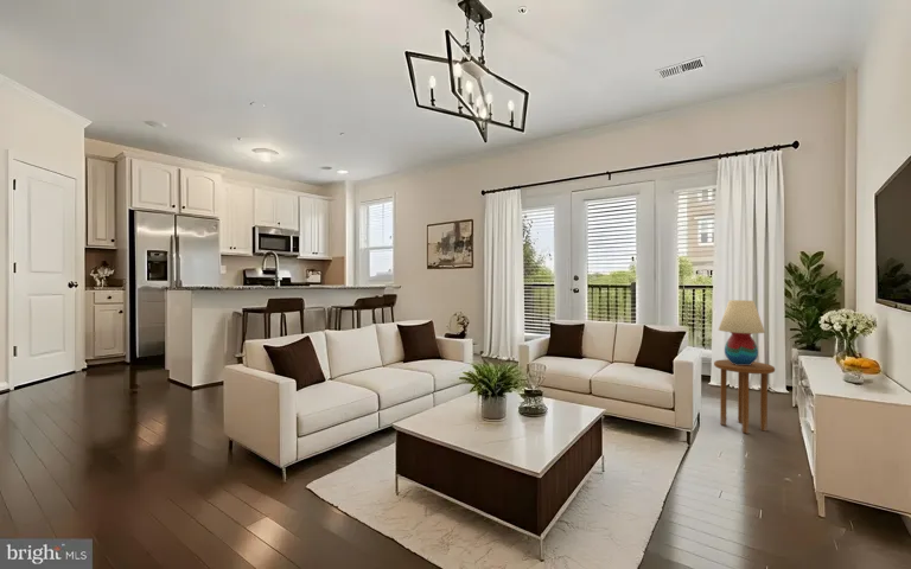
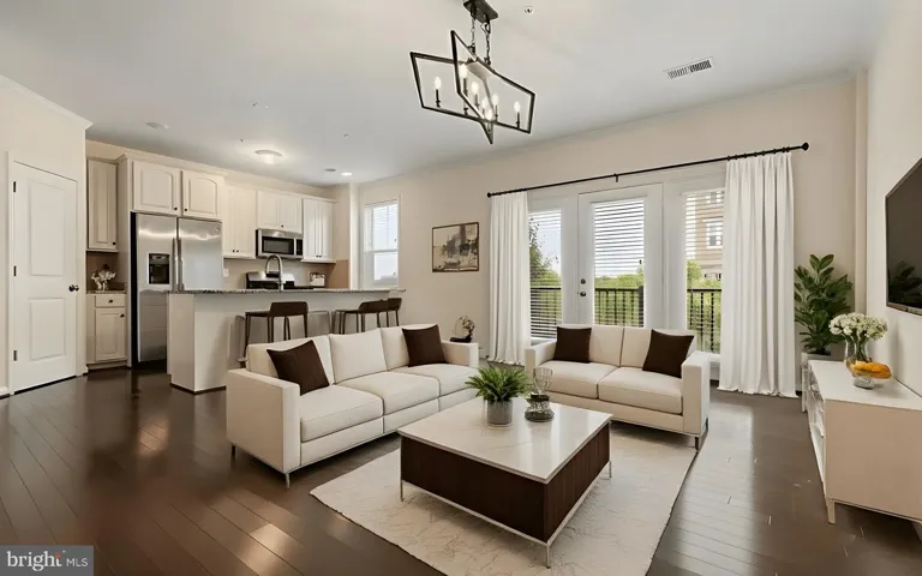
- side table (743, 395)
- table lamp (740, 332)
